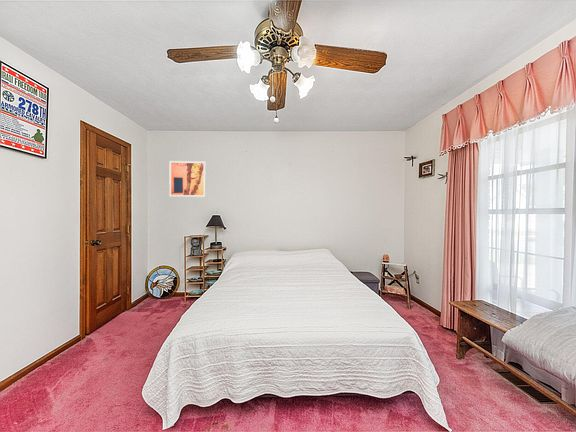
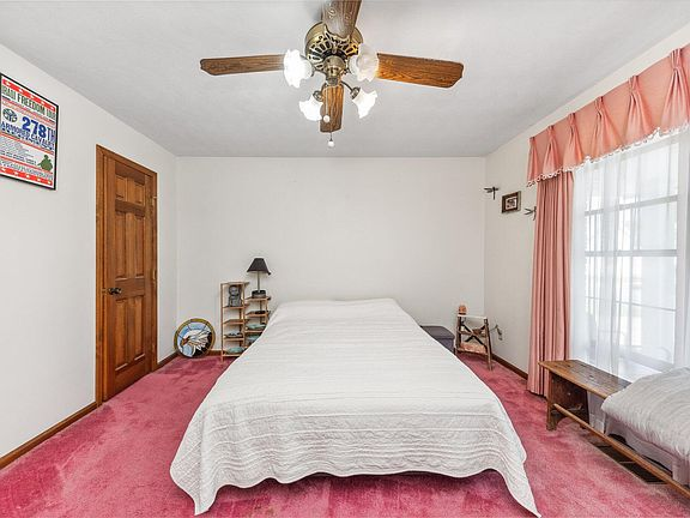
- wall art (187, 179)
